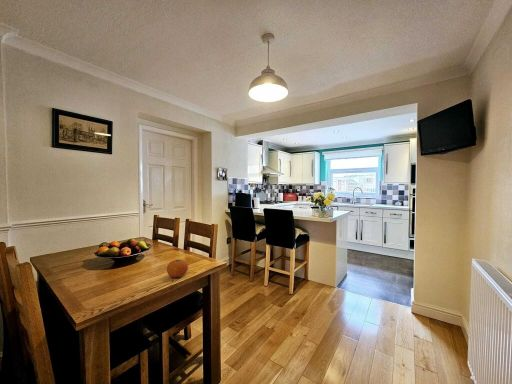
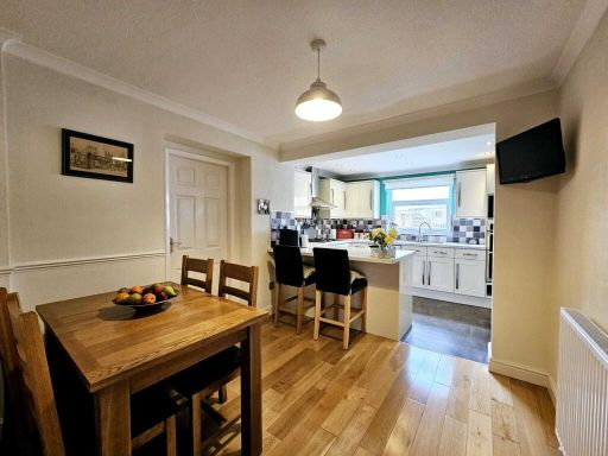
- fruit (177, 268)
